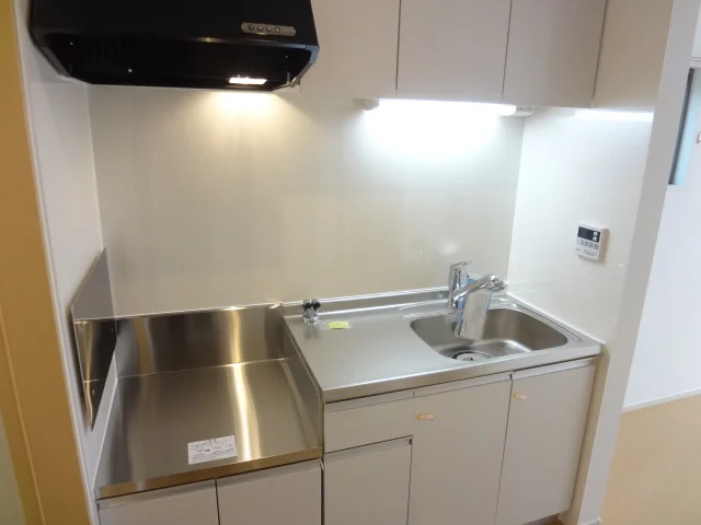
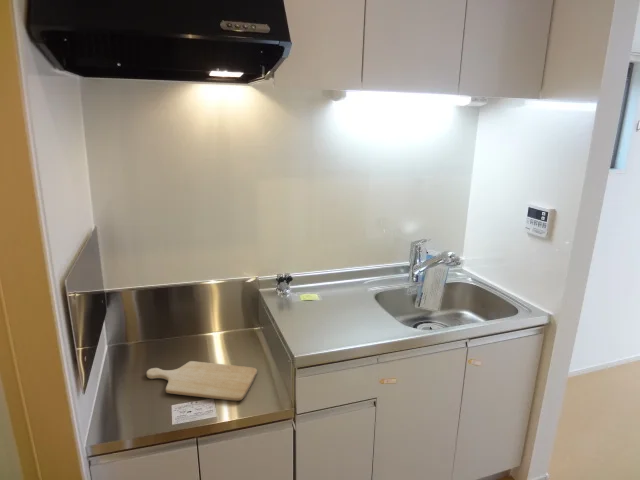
+ chopping board (198, 378)
